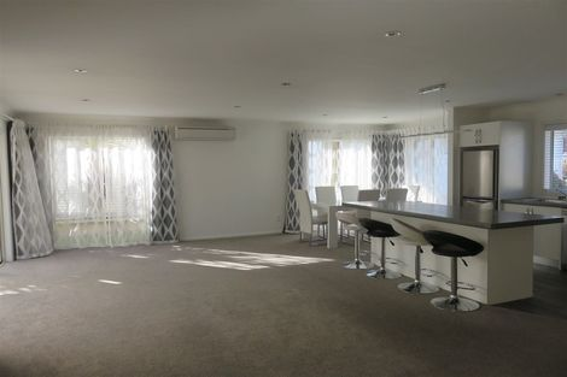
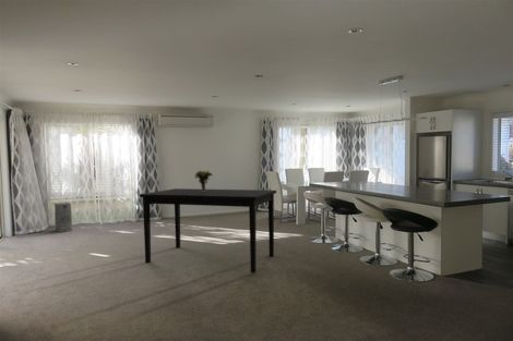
+ bouquet (203, 180)
+ dining table (210, 205)
+ air purifier (63, 217)
